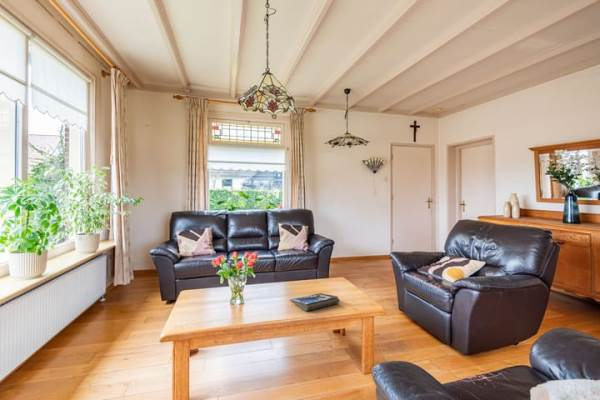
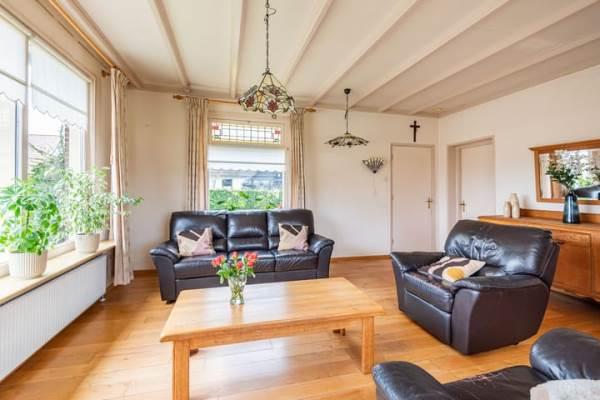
- magazine (314, 298)
